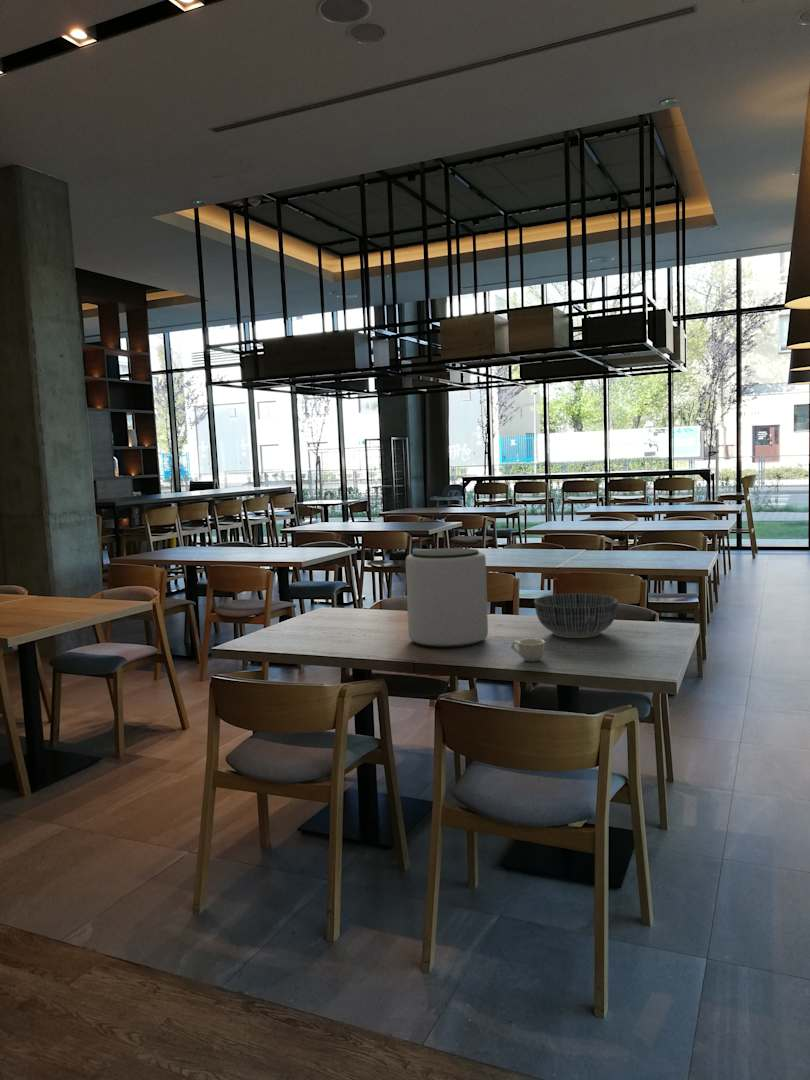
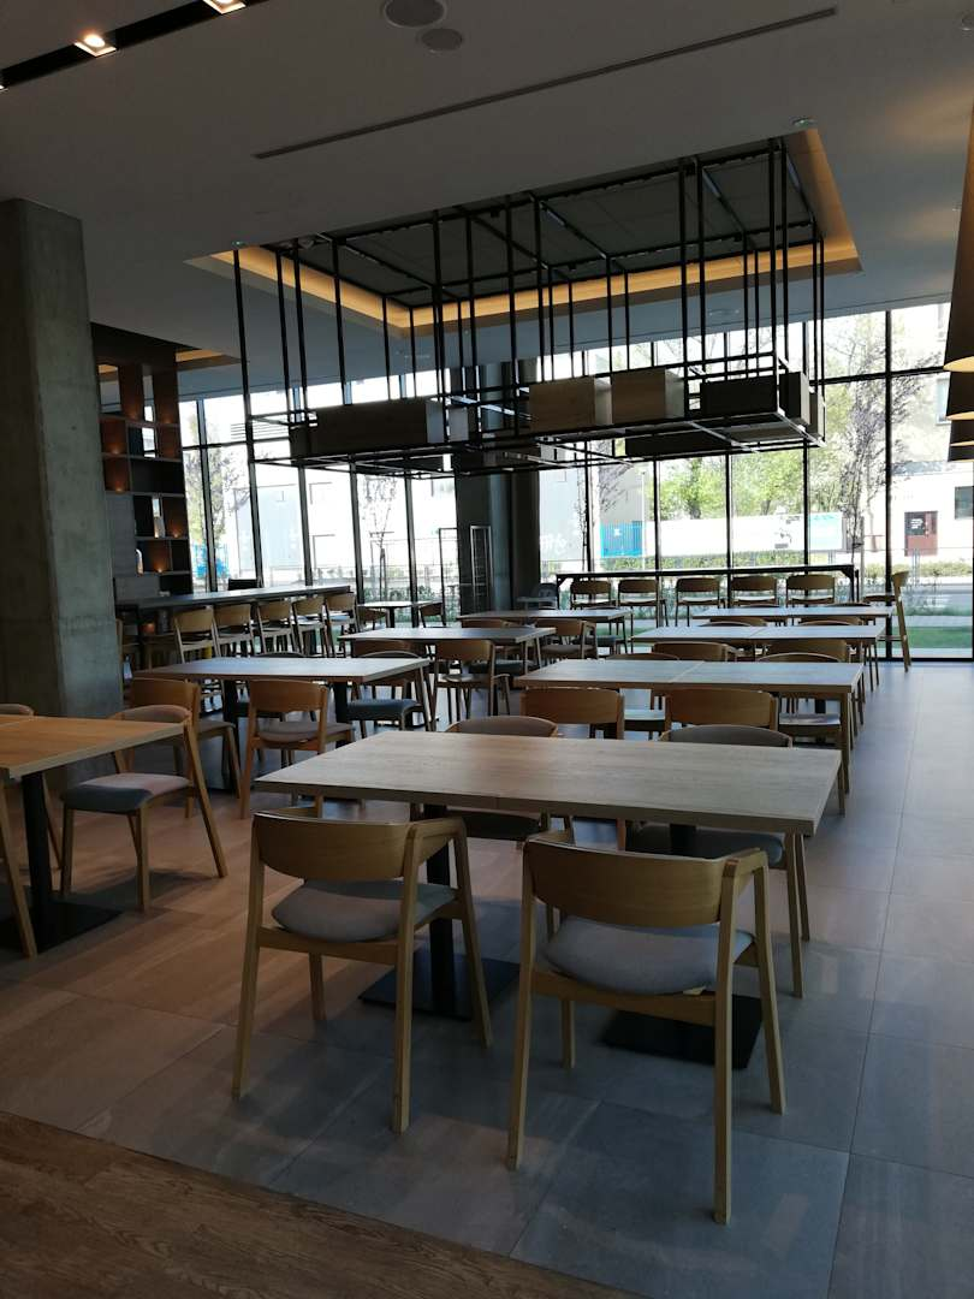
- bowl (576, 616)
- plant pot (446, 596)
- cup (528, 650)
